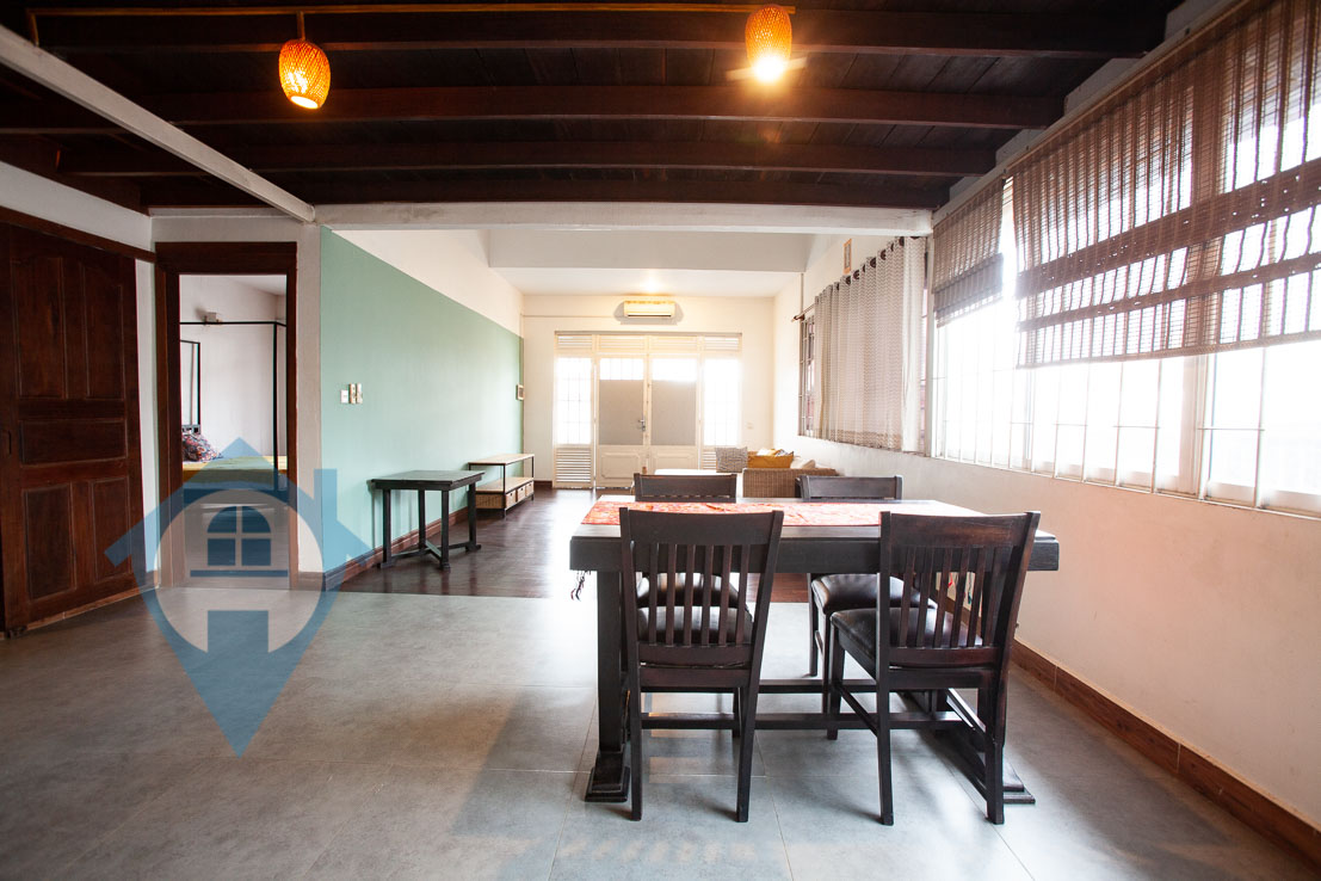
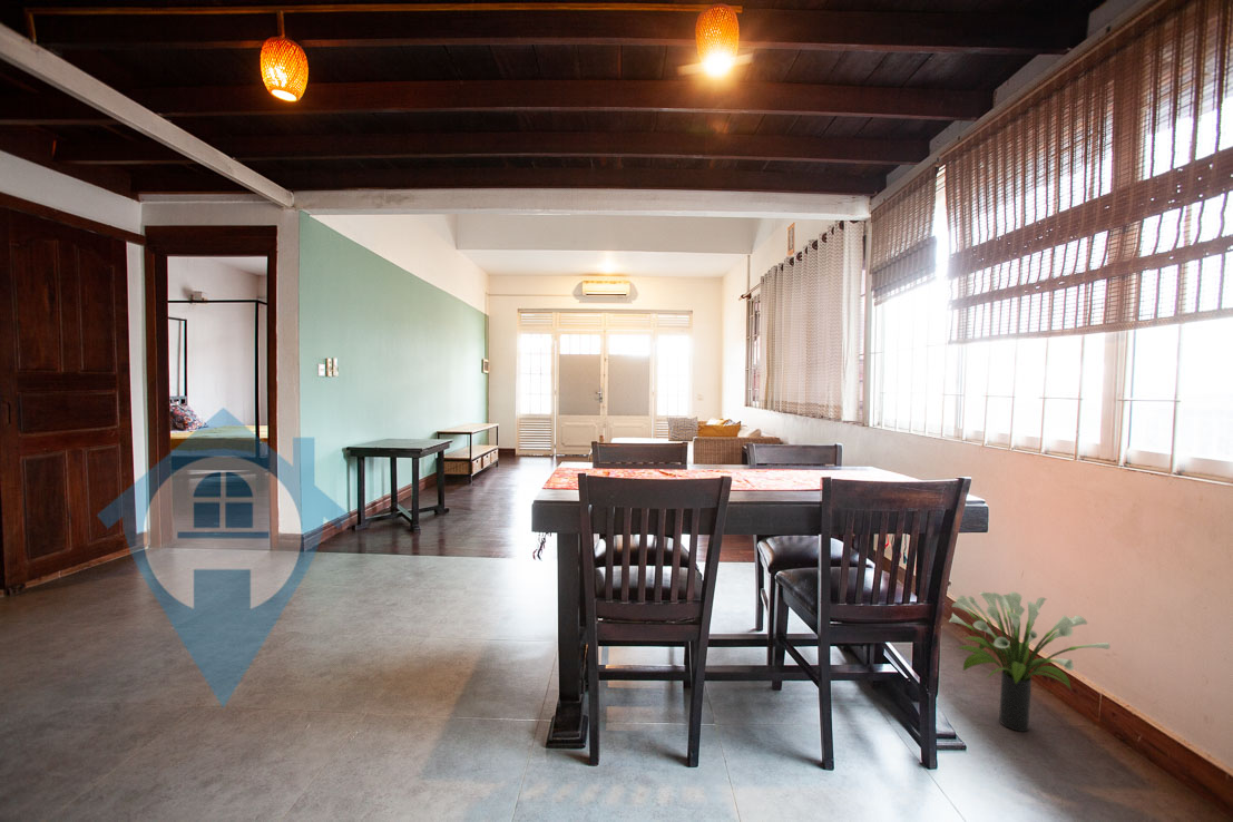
+ potted plant (1020, 660)
